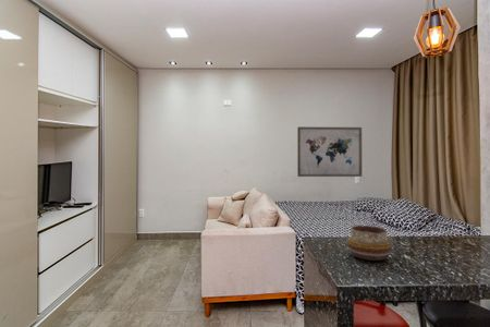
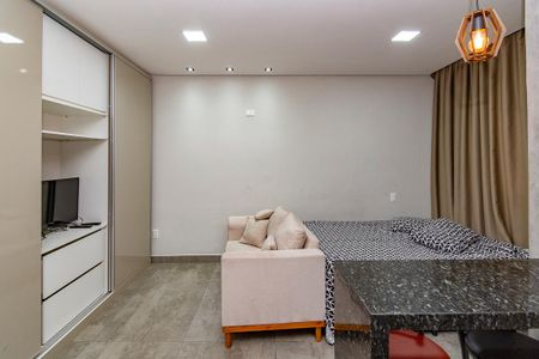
- decorative bowl (368, 242)
- wall art (329, 152)
